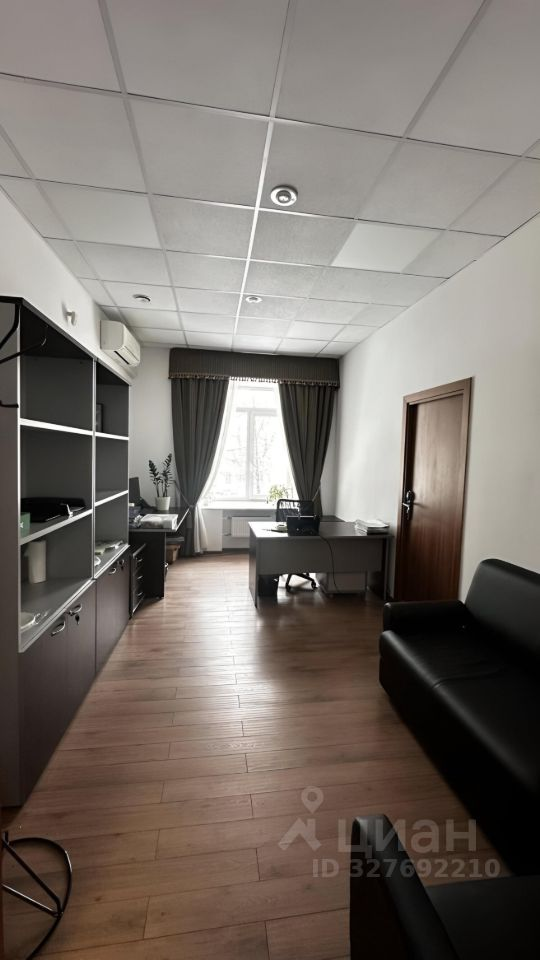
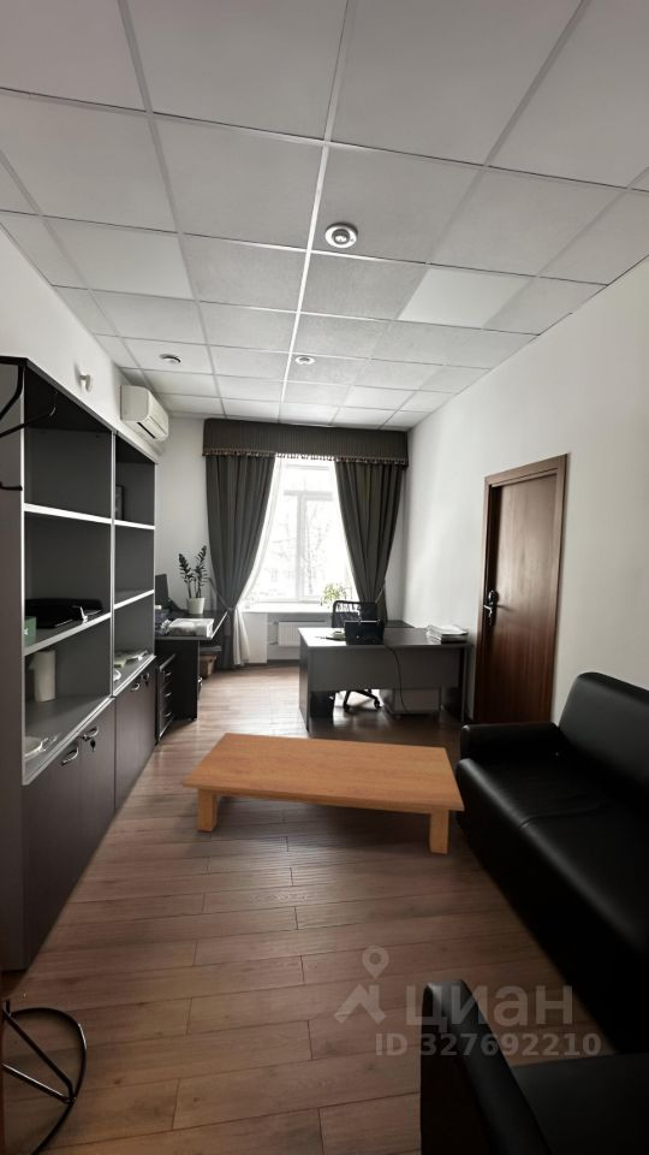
+ coffee table (326, 787)
